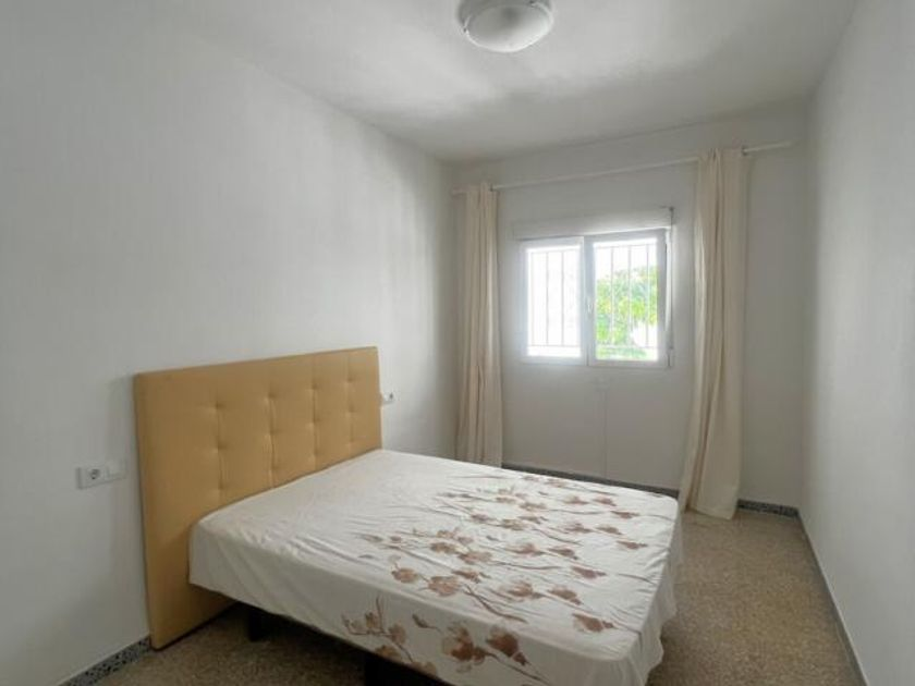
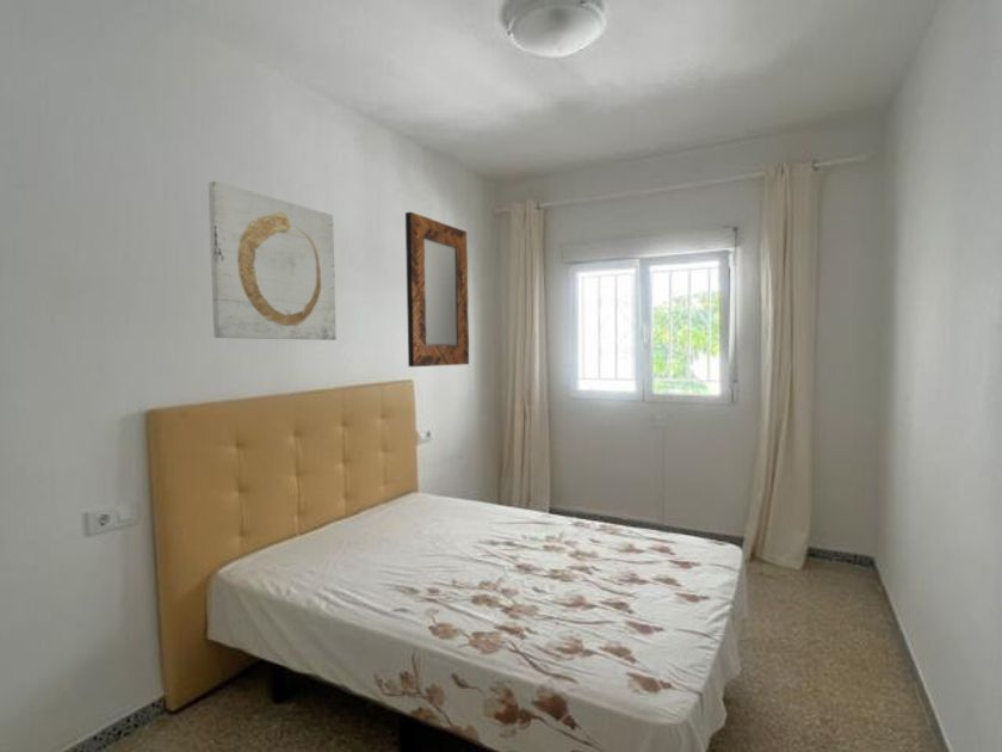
+ wall art (279, 270)
+ home mirror (439, 294)
